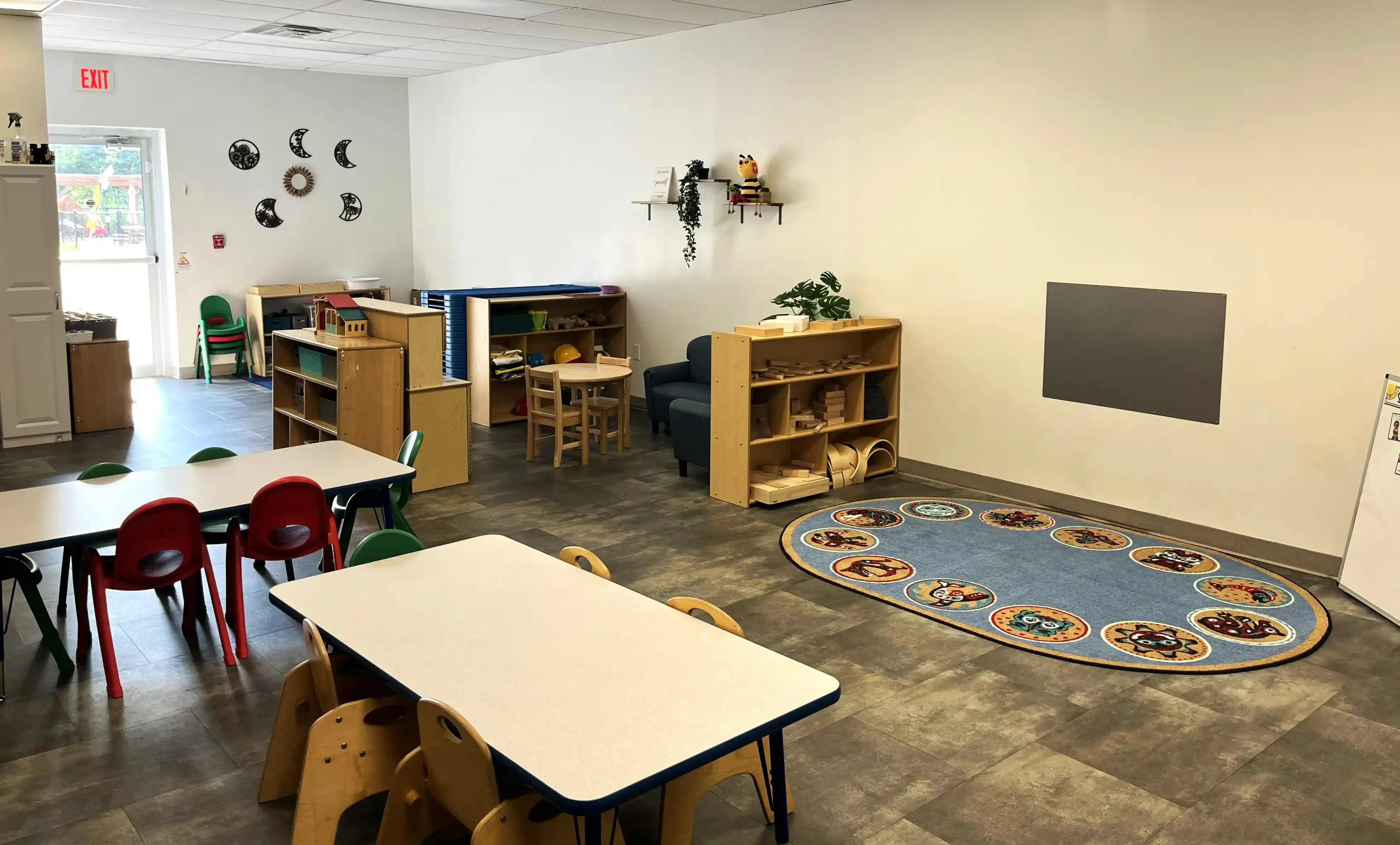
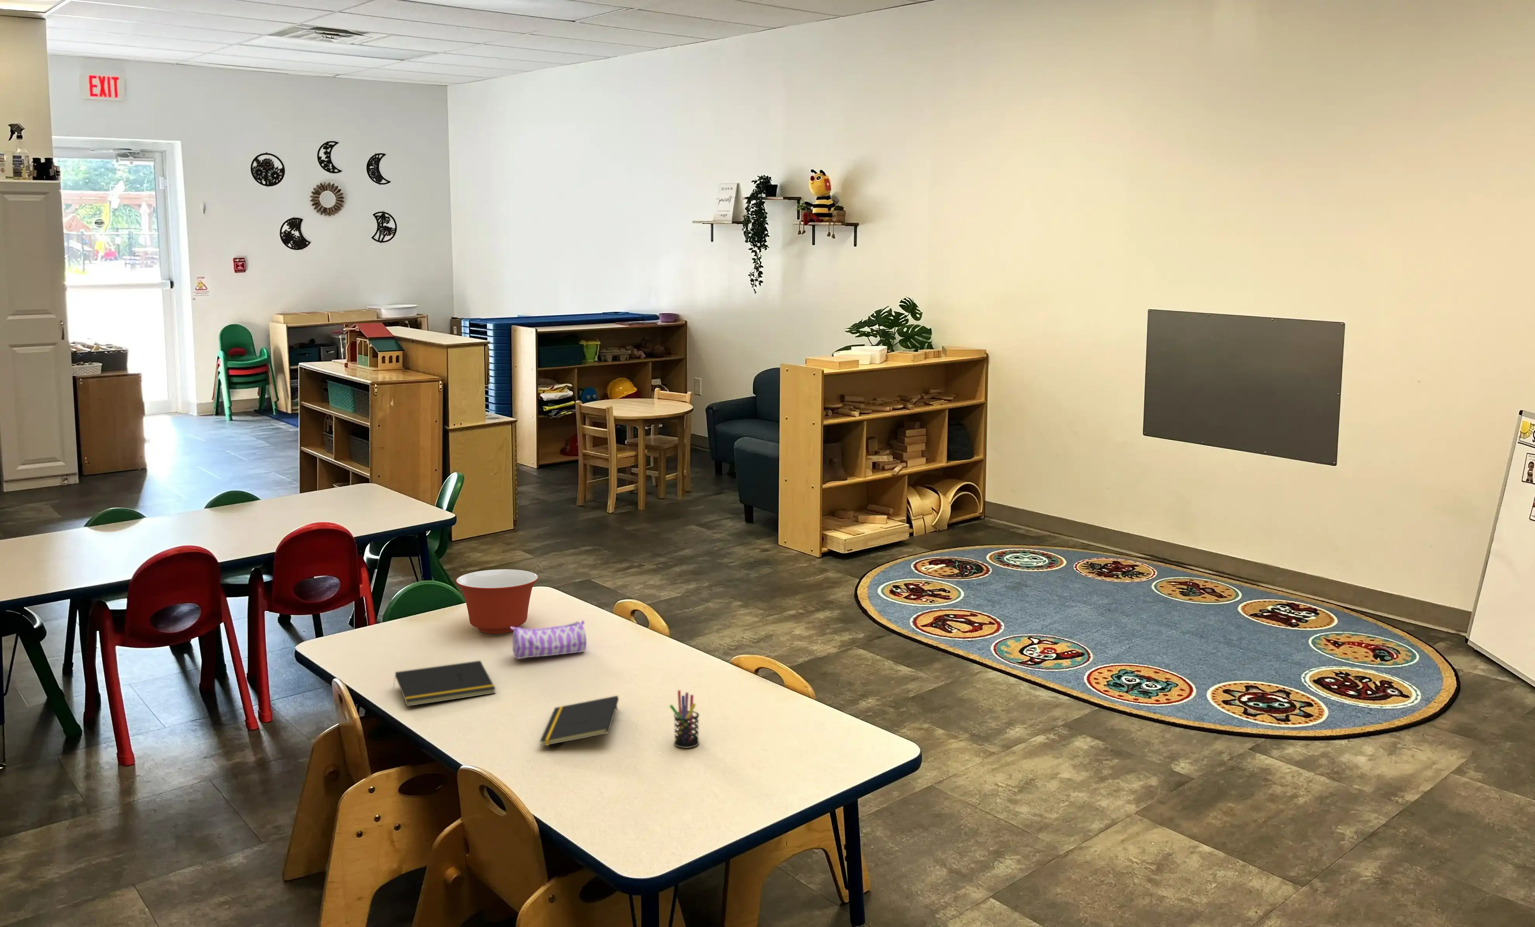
+ notepad (445, 682)
+ mixing bowl (498, 603)
+ pen holder (683, 719)
+ notepad (581, 720)
+ pencil case (549, 640)
